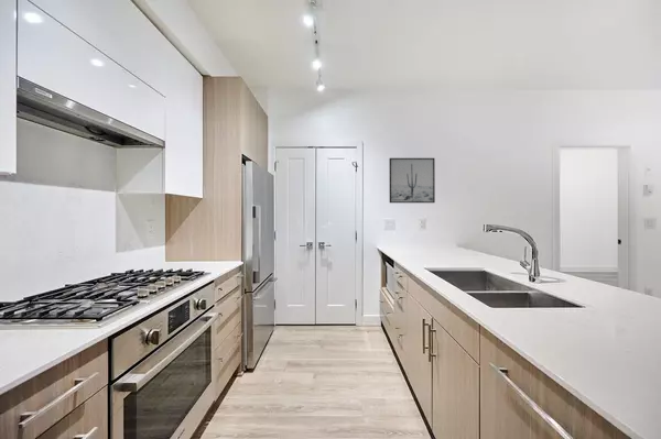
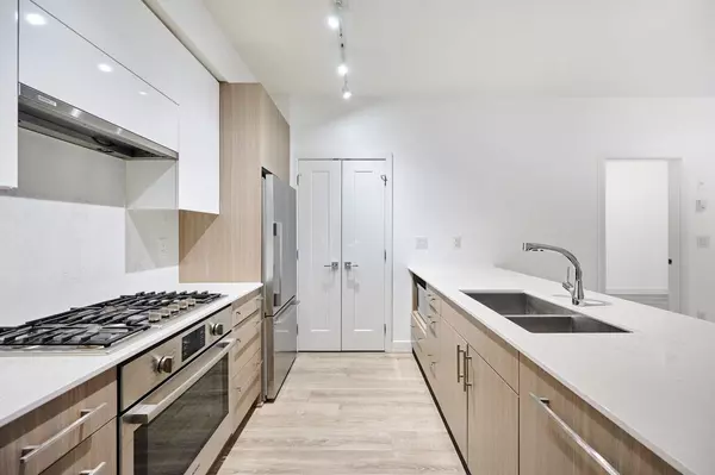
- wall art (411, 180)
